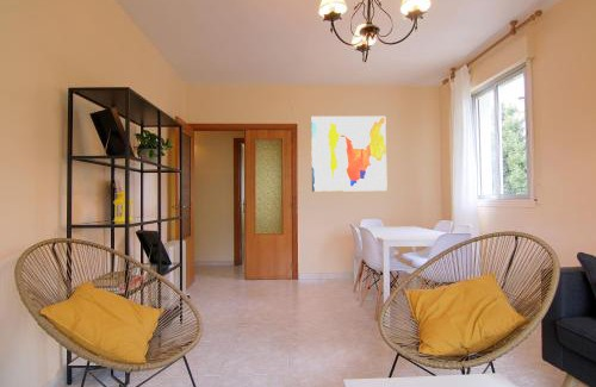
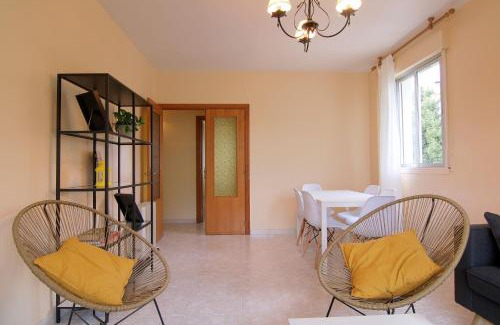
- wall art (348, 154)
